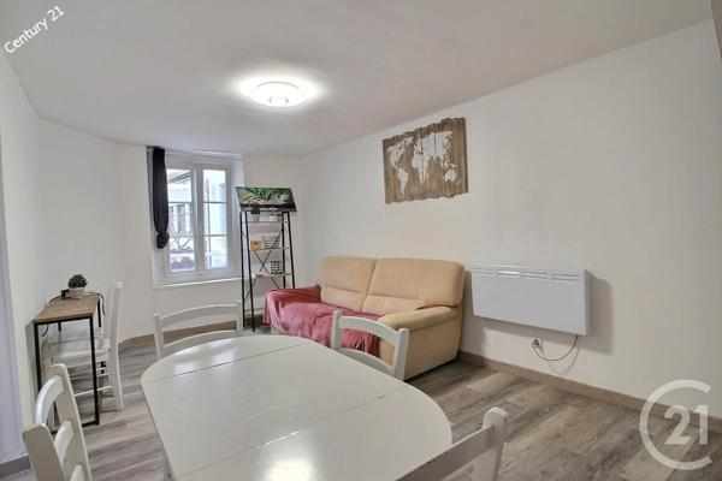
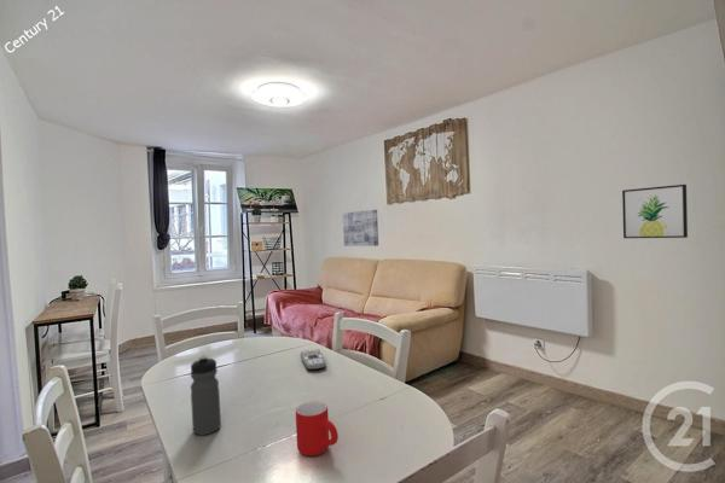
+ wall art (652, 213)
+ mug (318, 431)
+ wall art (359, 228)
+ water bottle (204, 392)
+ remote control (313, 359)
